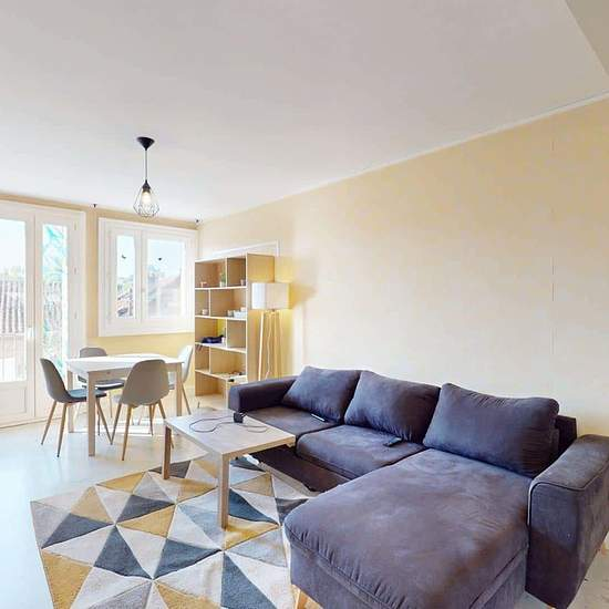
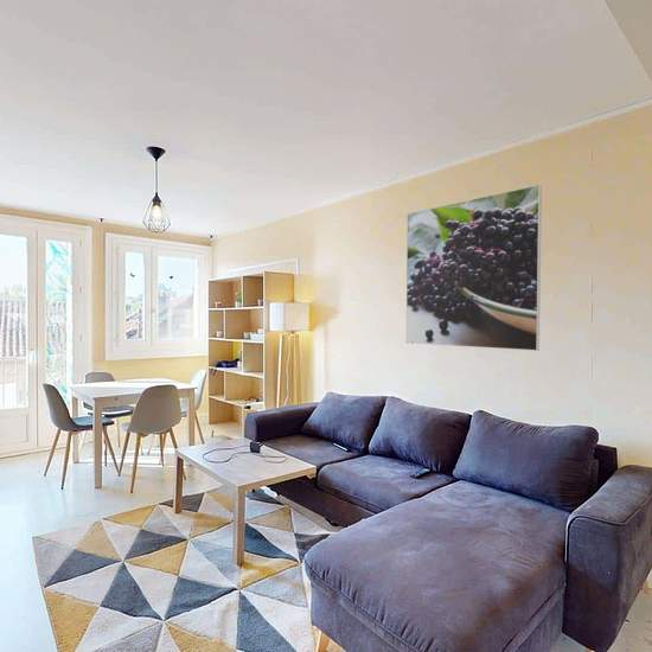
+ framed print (465, 274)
